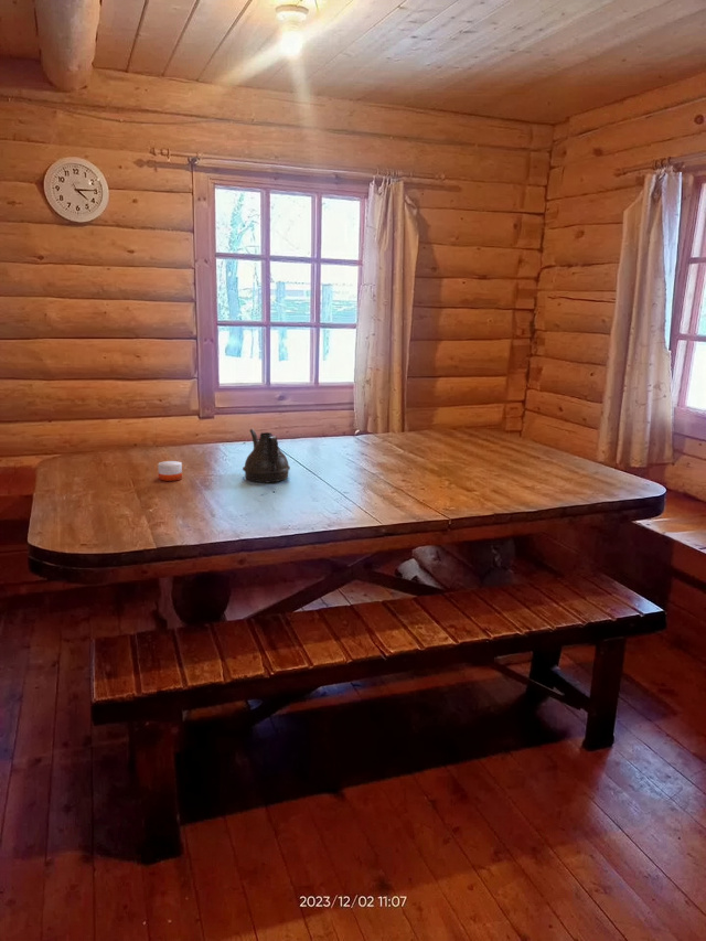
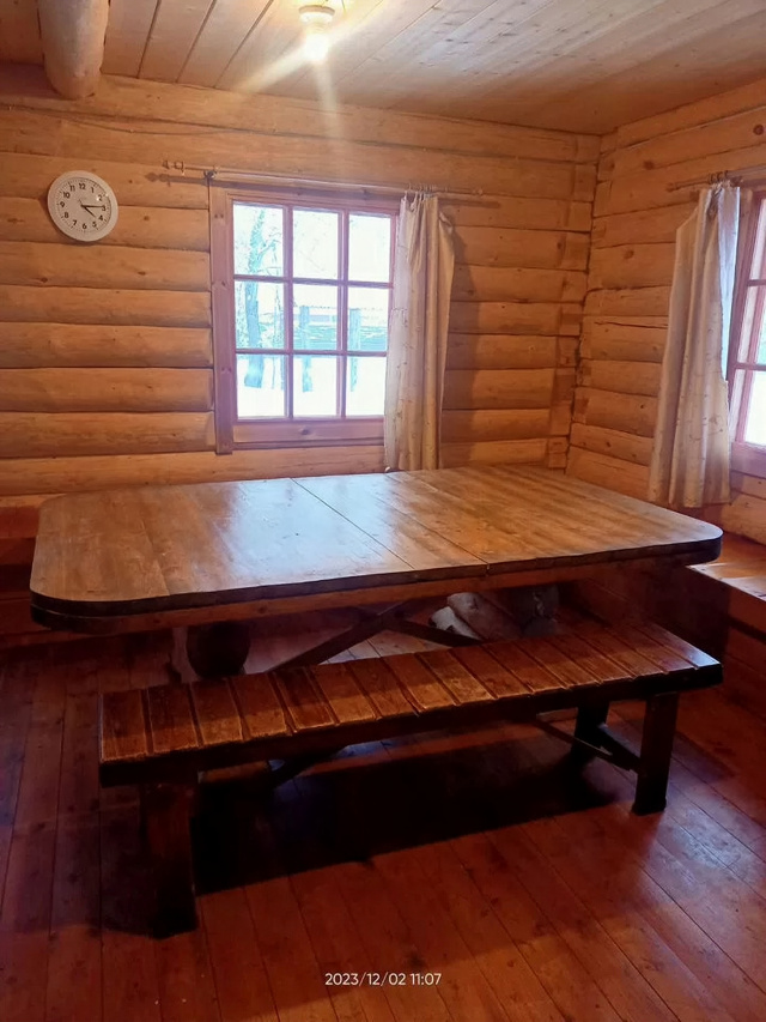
- teapot (264, 453)
- candle (170, 462)
